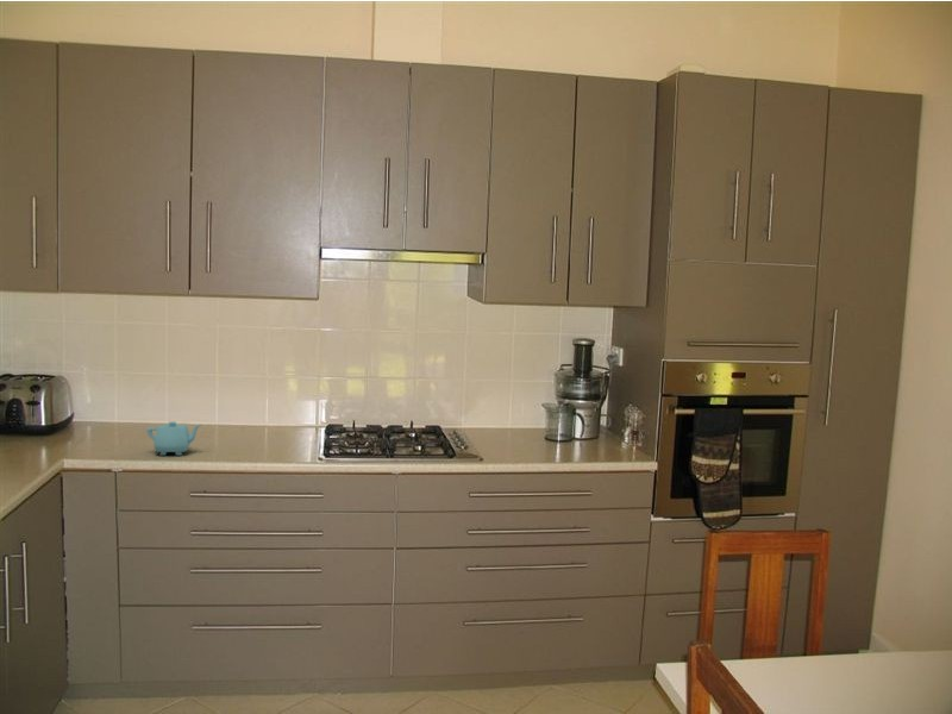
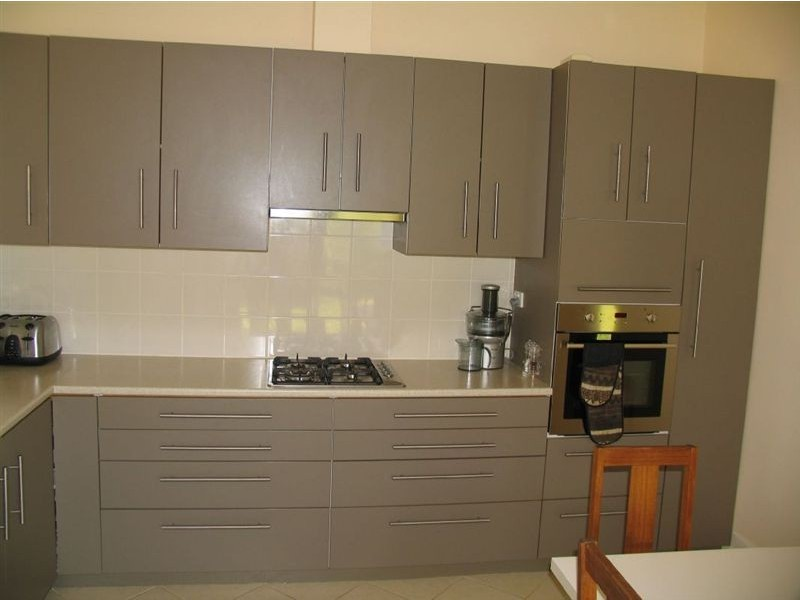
- teapot (174, 437)
